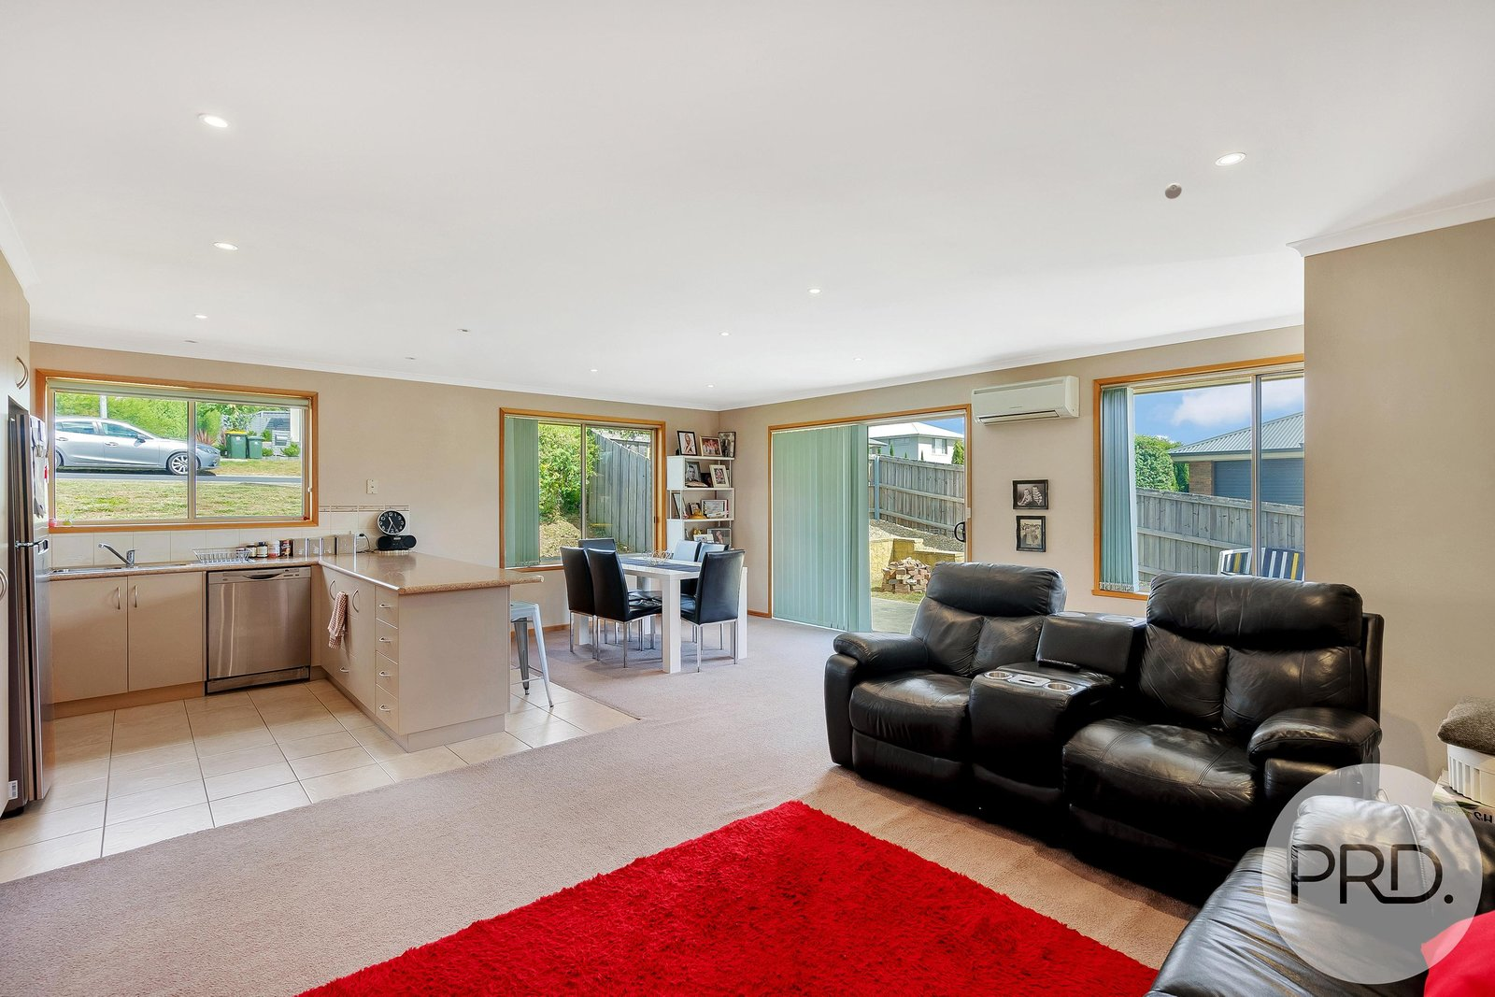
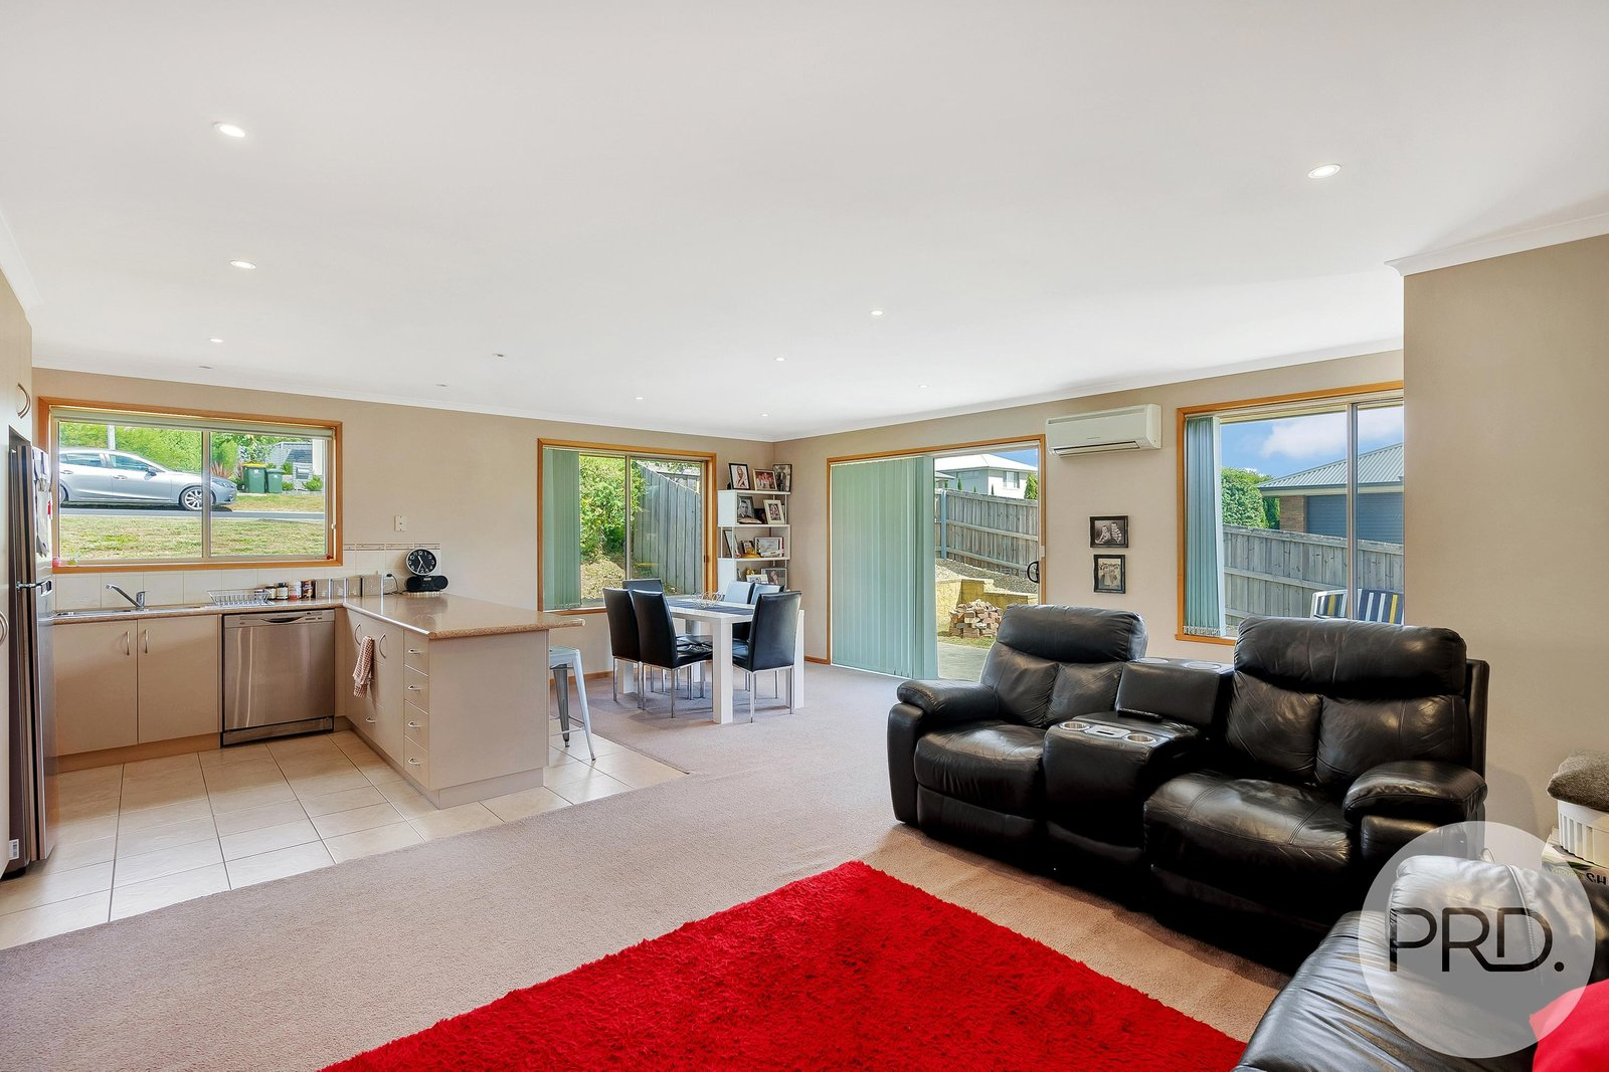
- eyeball (1172, 190)
